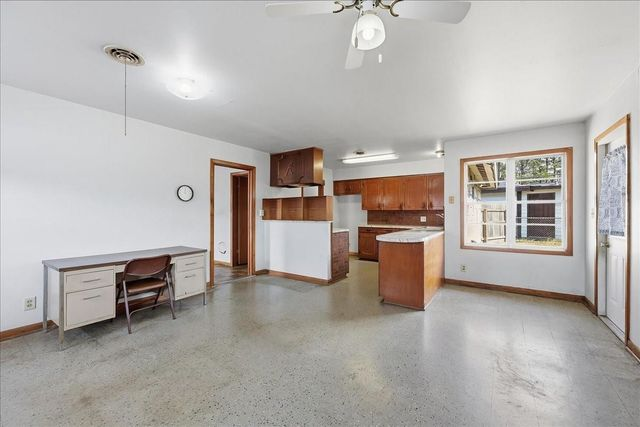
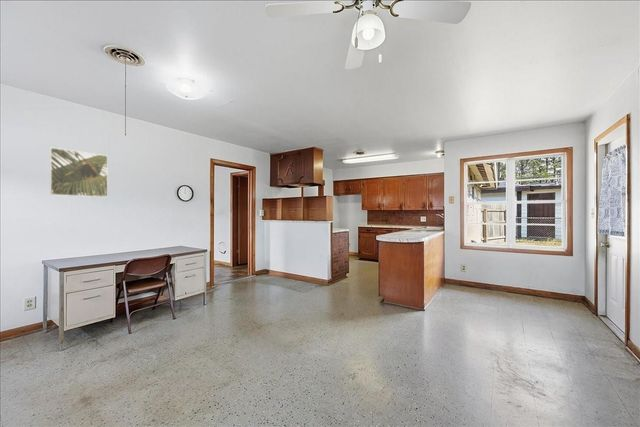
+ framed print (80, 174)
